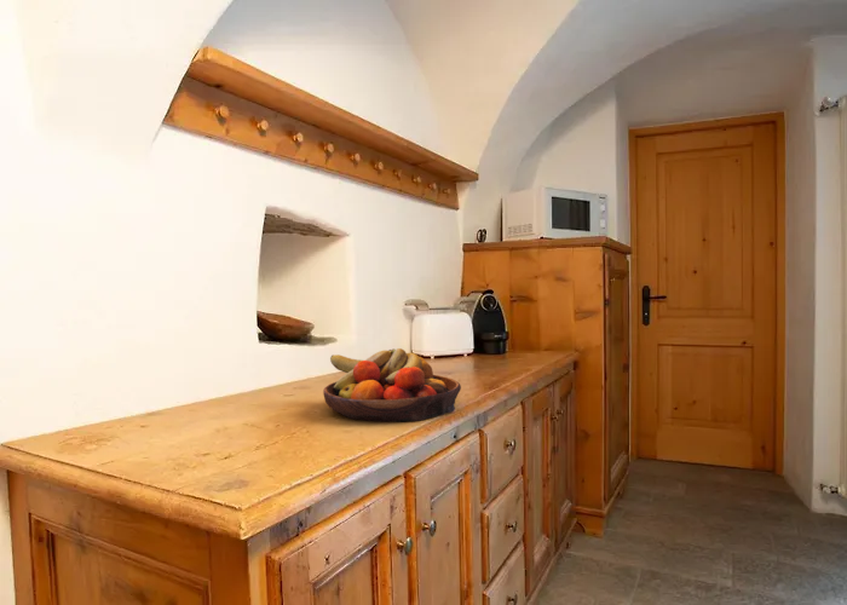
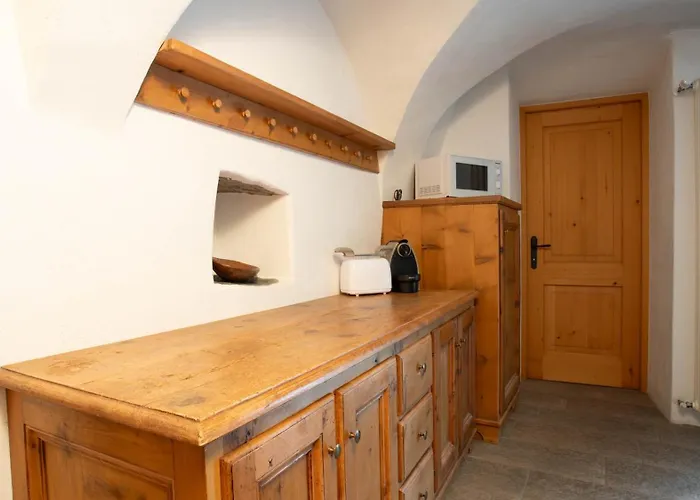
- fruit bowl (390, 380)
